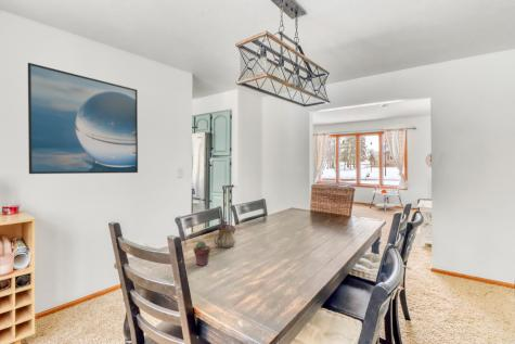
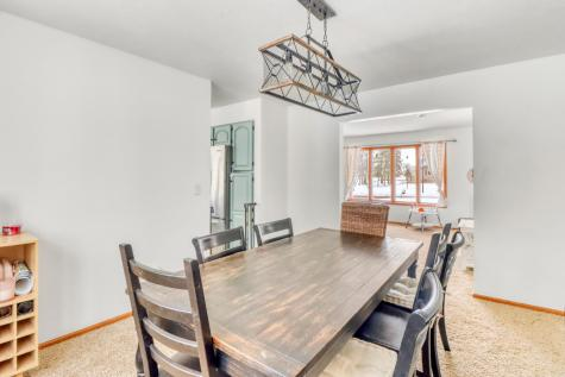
- teapot (224, 233)
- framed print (90, 125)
- potted succulent (202, 252)
